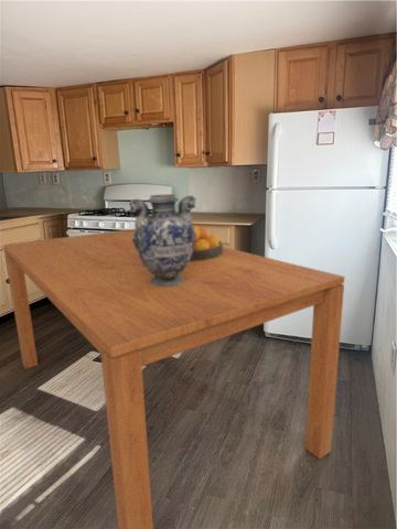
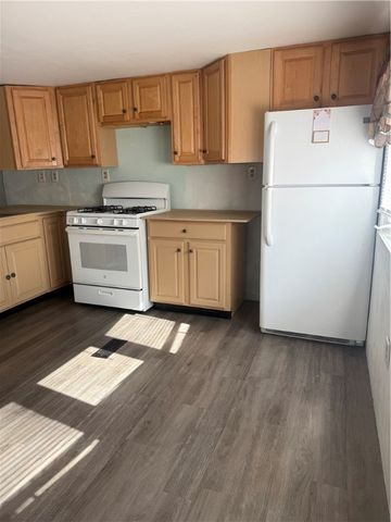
- dining table (141, 332)
- fruit bowl (194, 241)
- vase (164, 238)
